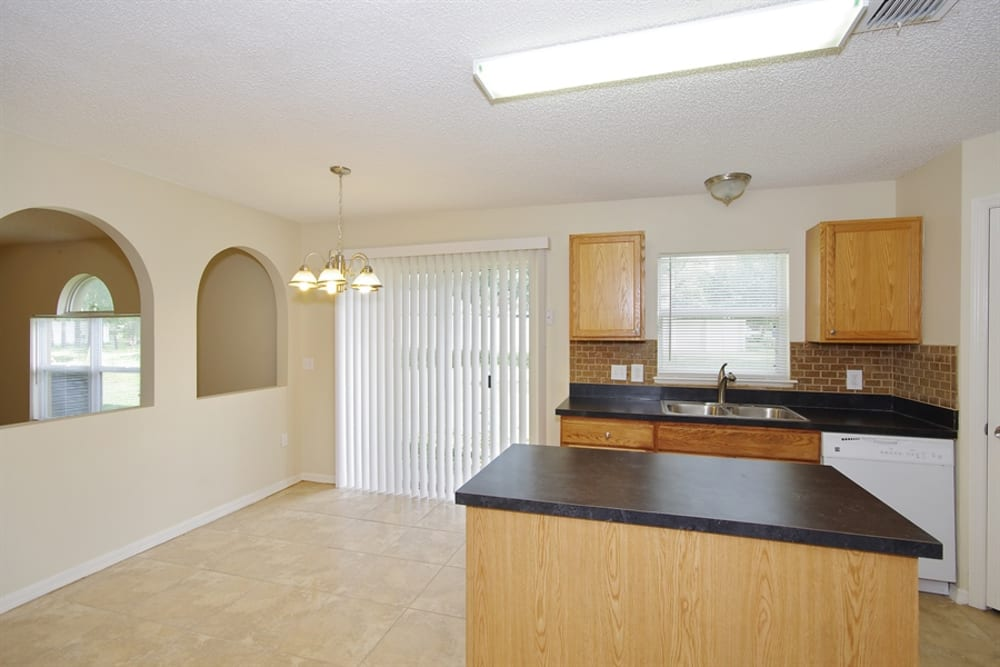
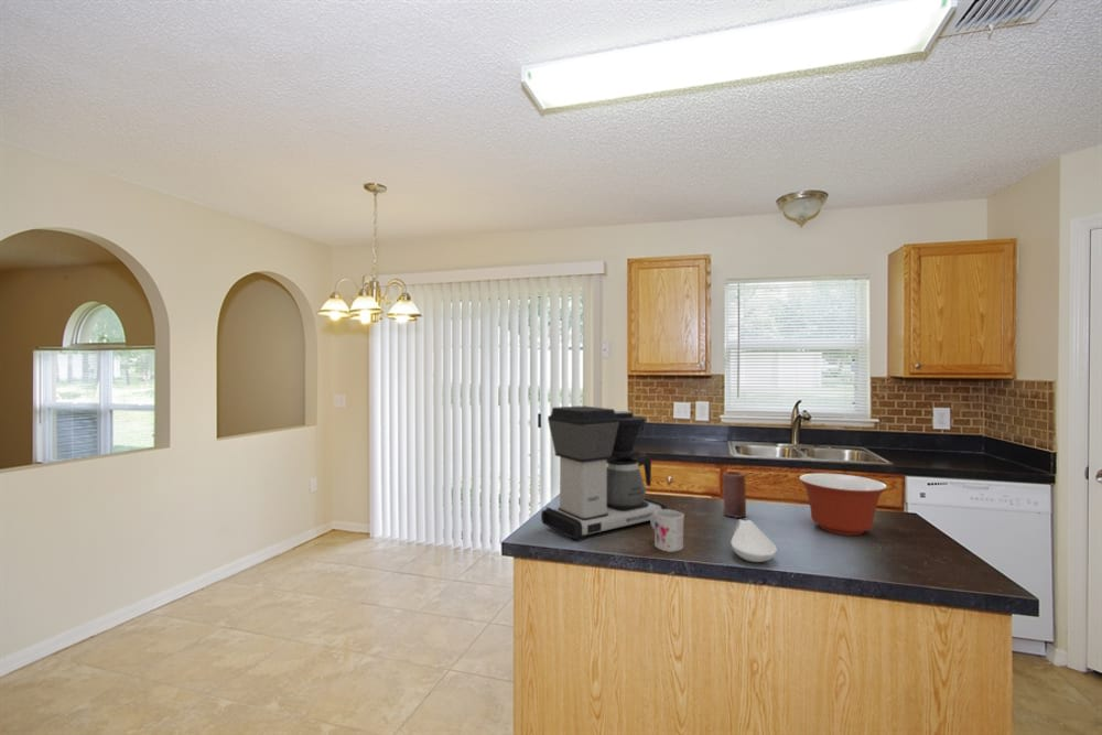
+ mug (665, 529)
+ coffee maker (606, 465)
+ spoon rest (748, 538)
+ candle (734, 494)
+ mixing bowl (841, 505)
